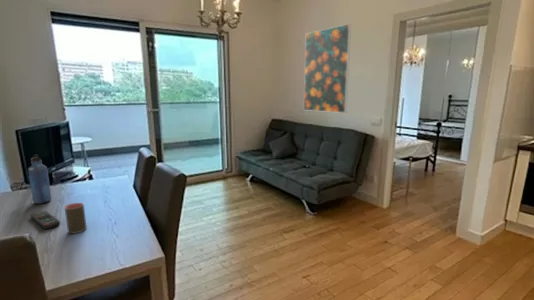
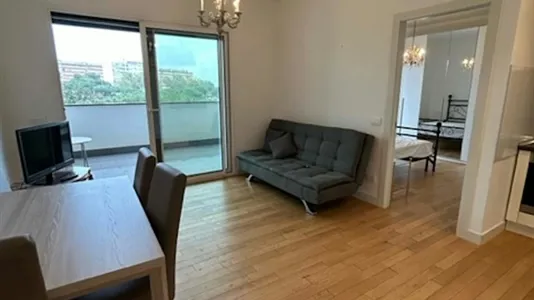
- remote control (45, 219)
- cup (75, 217)
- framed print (325, 71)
- water bottle (38, 178)
